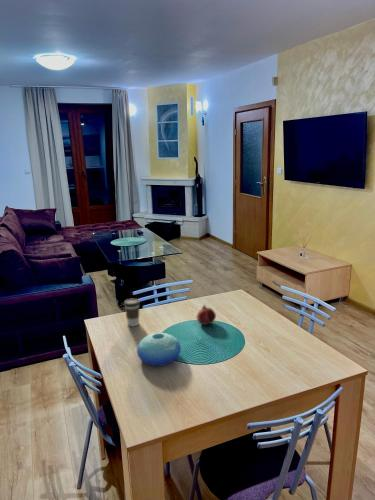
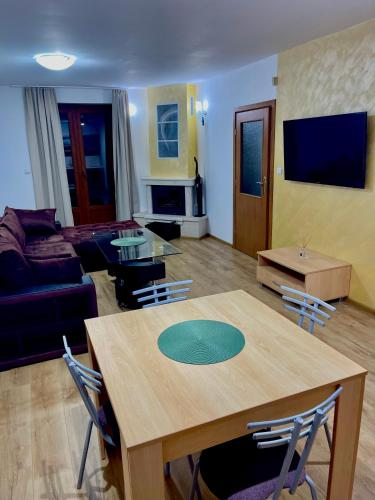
- coffee cup (132, 312)
- bowl (158, 346)
- fruit (206, 314)
